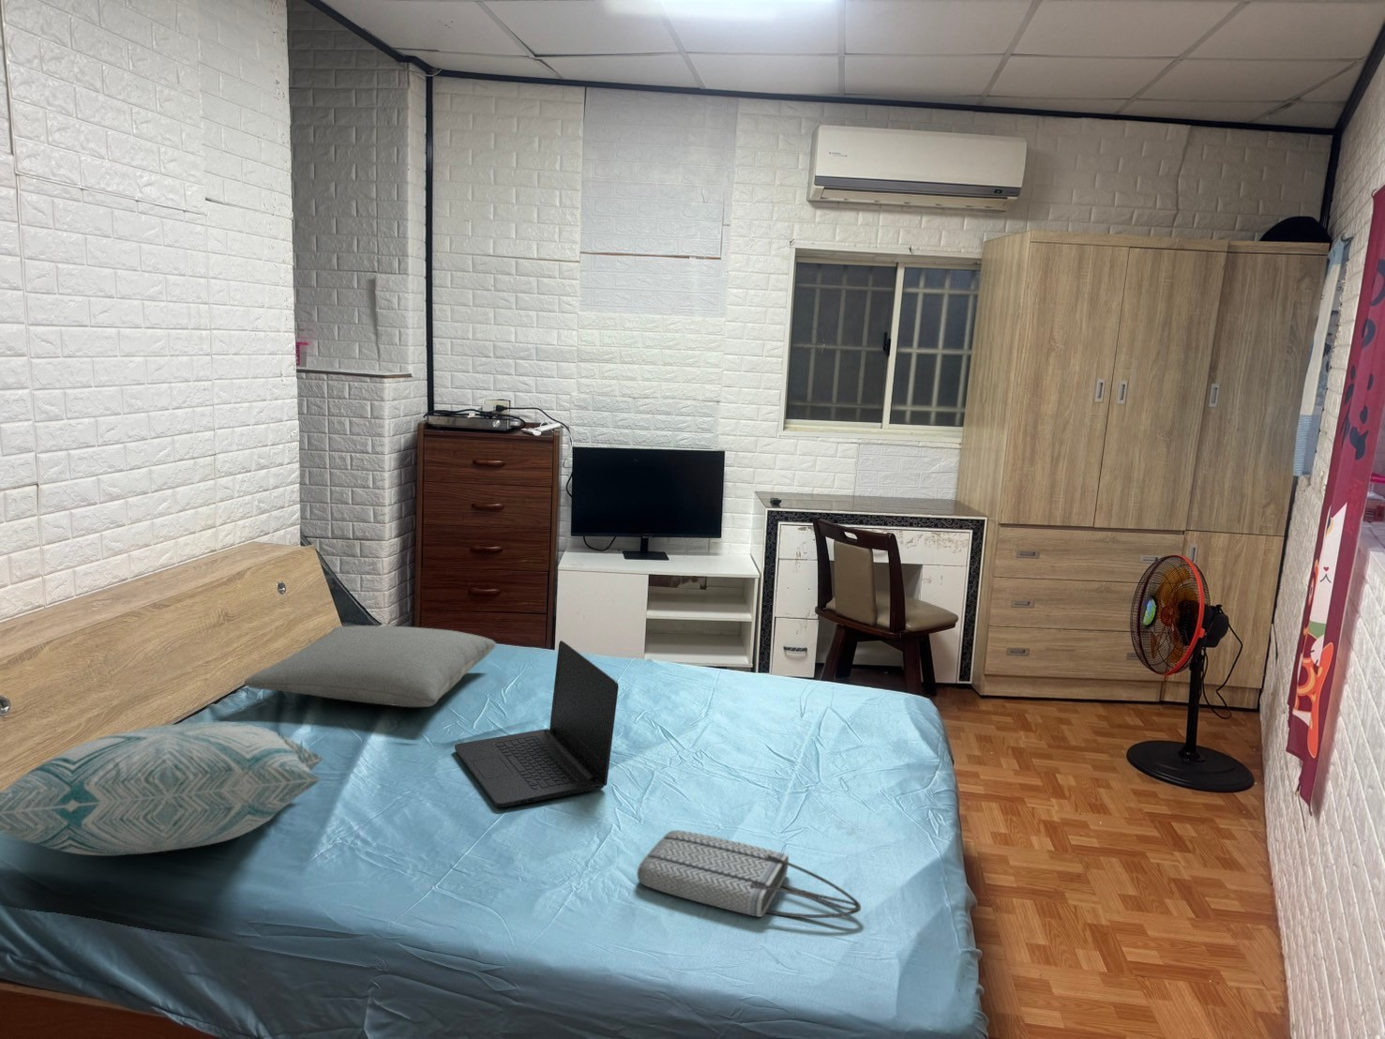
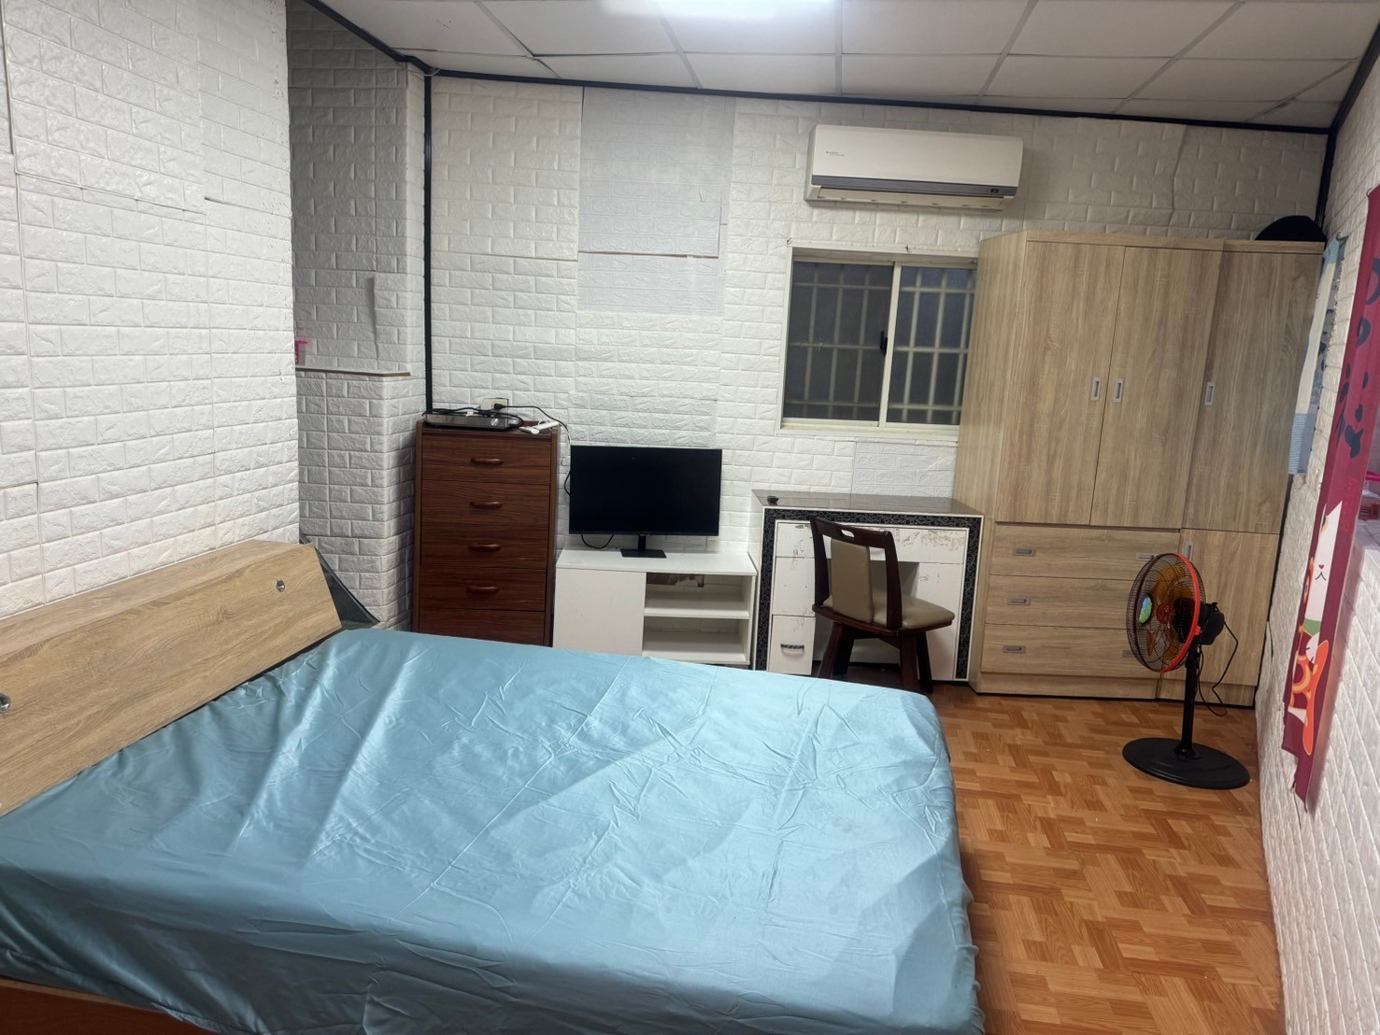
- pillow (380, 661)
- laptop (534, 730)
- decorative pillow (171, 791)
- tote bag (752, 879)
